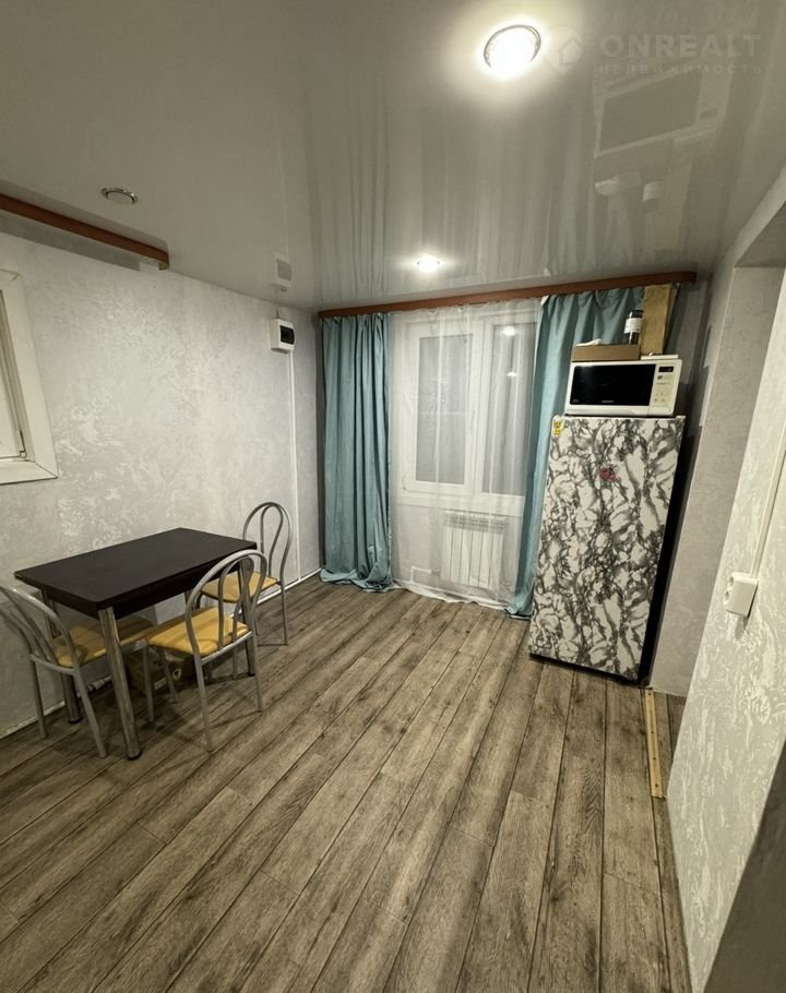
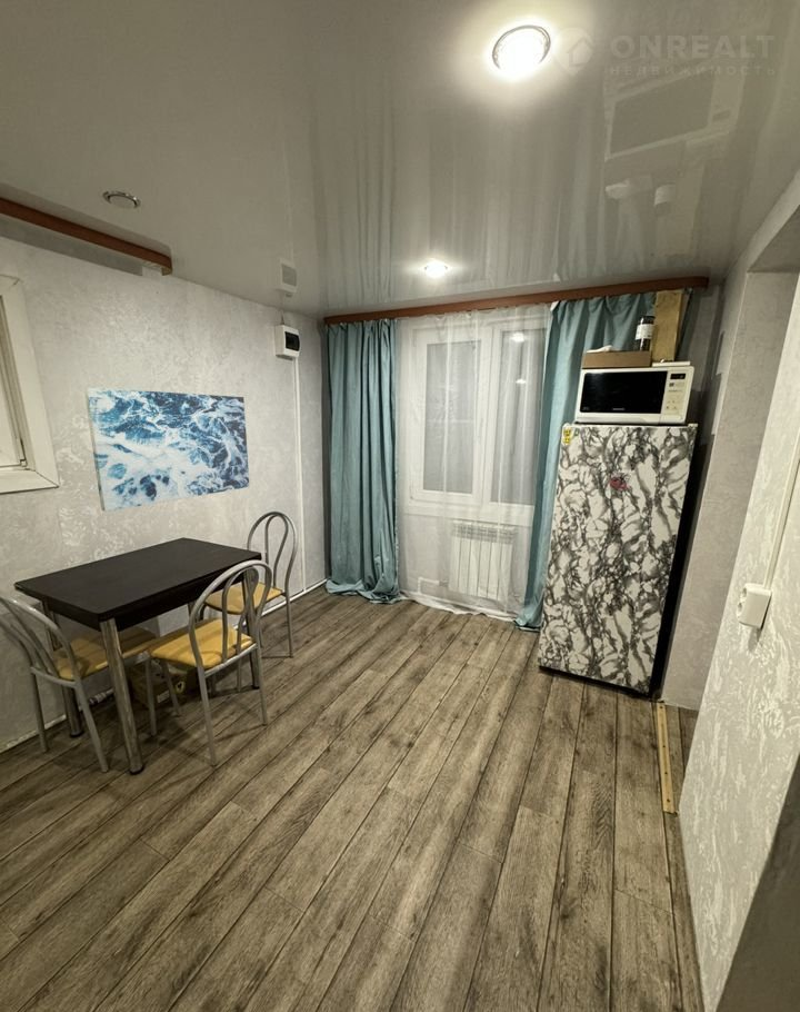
+ wall art (181, 446)
